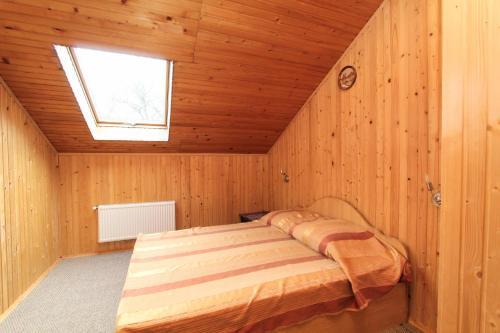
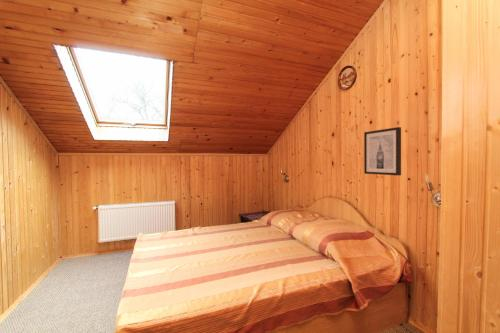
+ wall art (381, 152)
